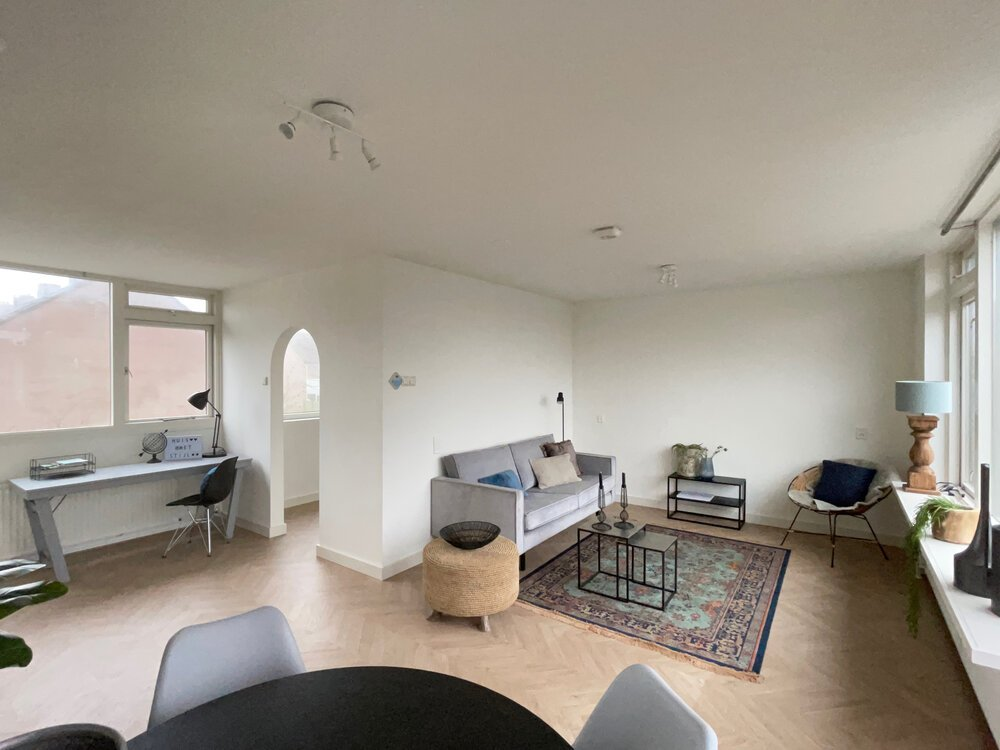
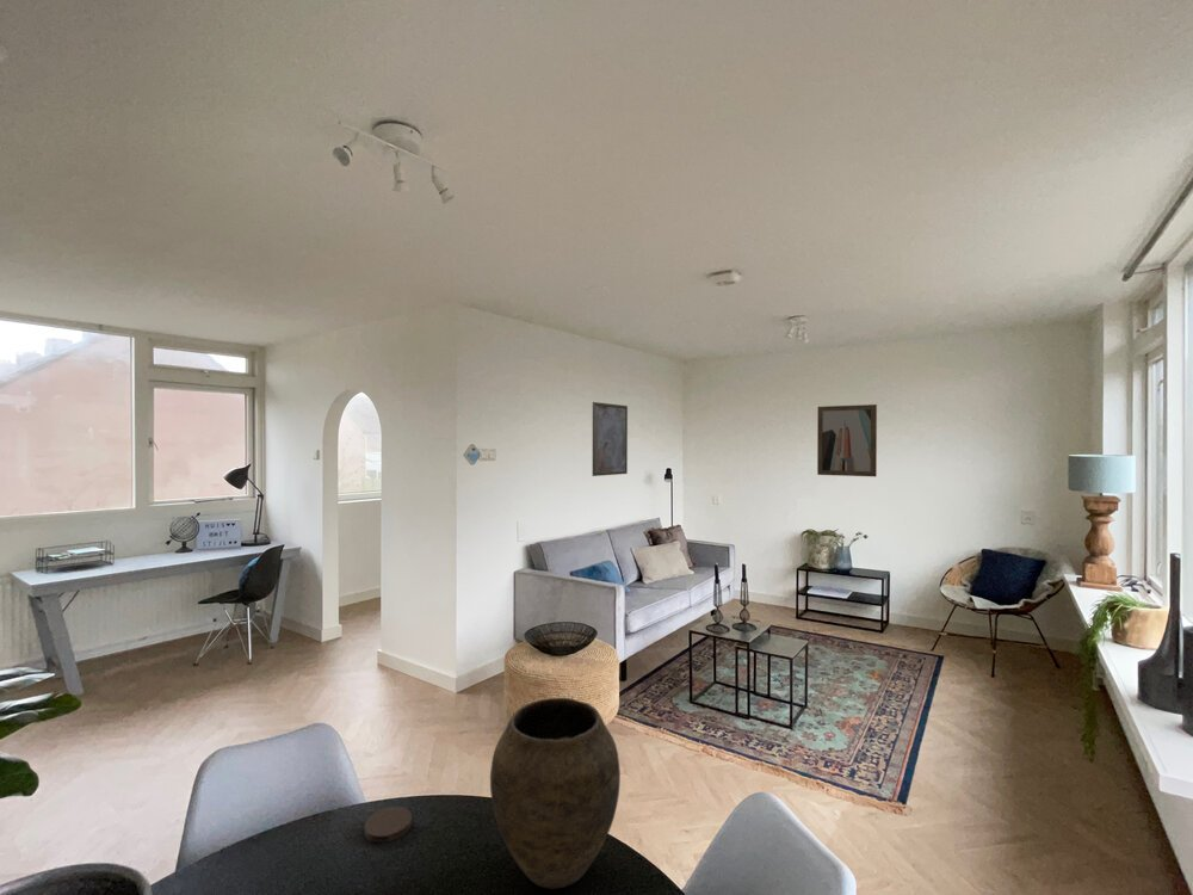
+ vase (555, 790)
+ coaster (388, 823)
+ wall art (611, 439)
+ wall art (846, 440)
